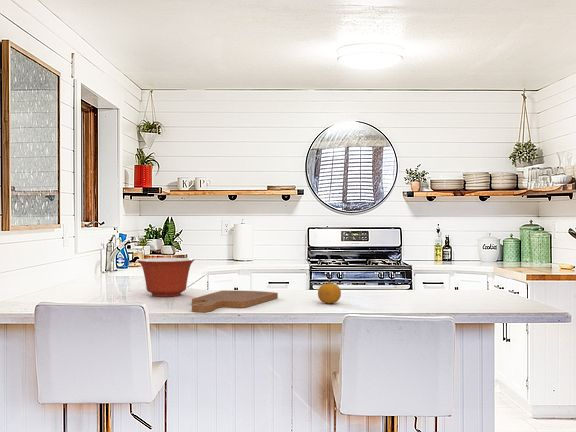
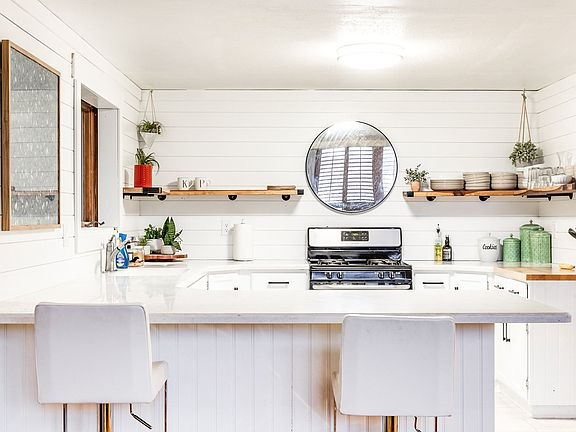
- mixing bowl (166, 277)
- cutting board (231, 299)
- fruit (329, 290)
